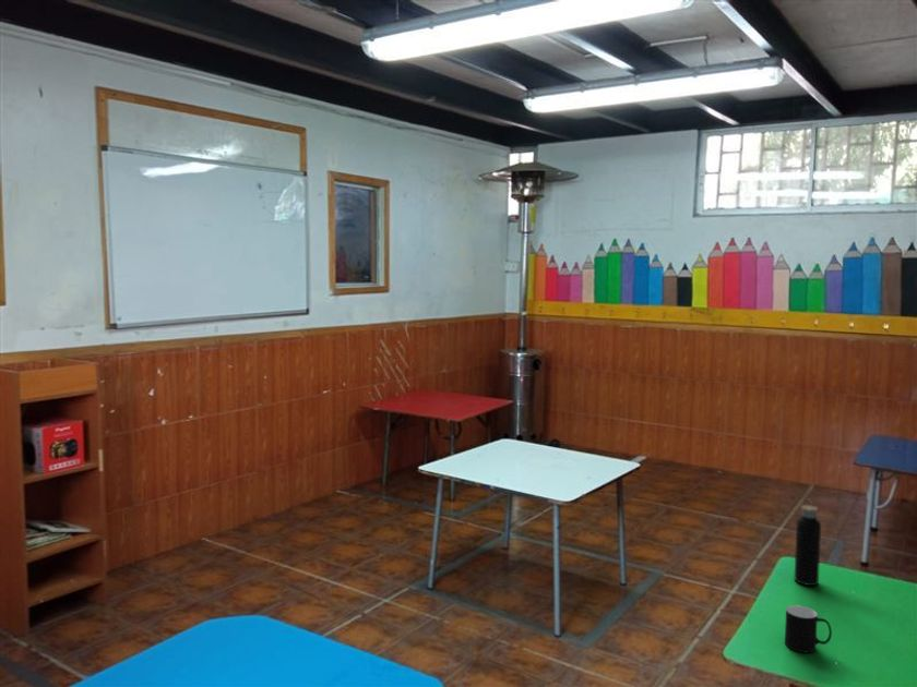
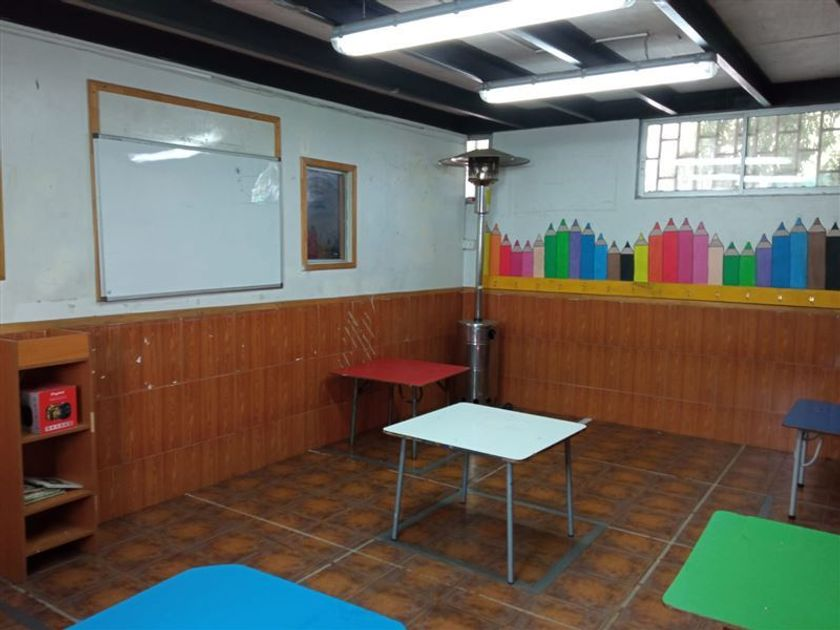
- water bottle (808, 540)
- cup (808, 630)
